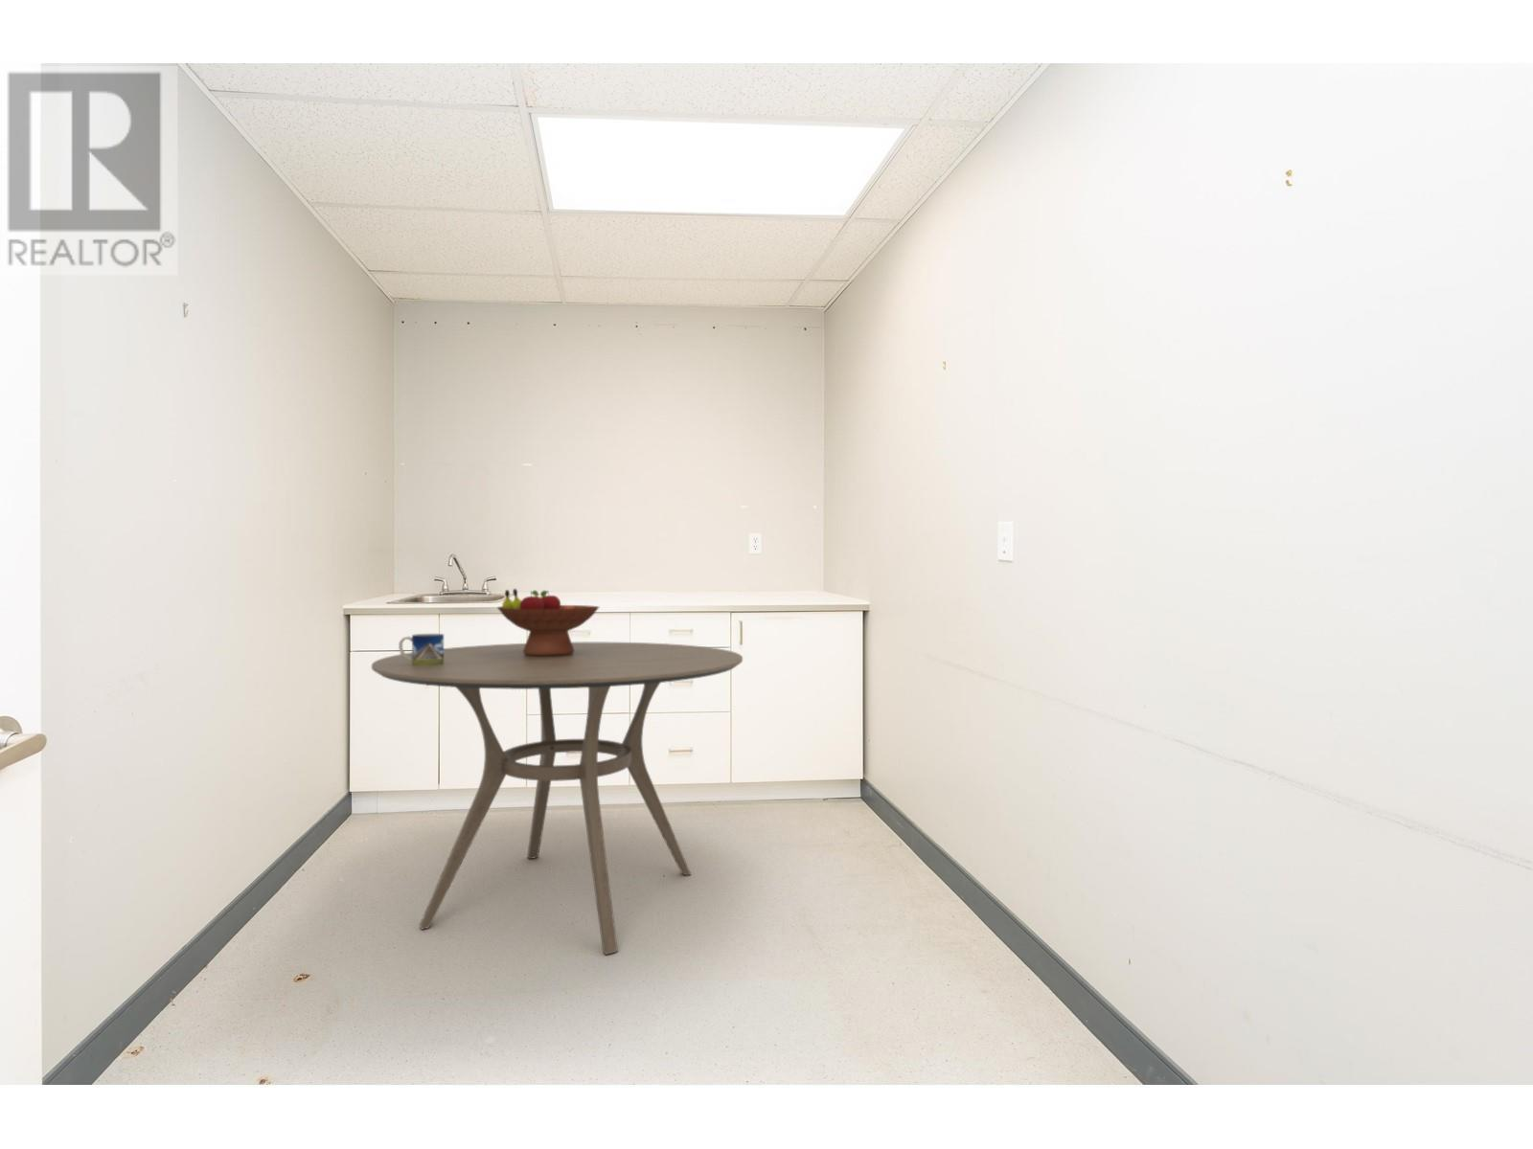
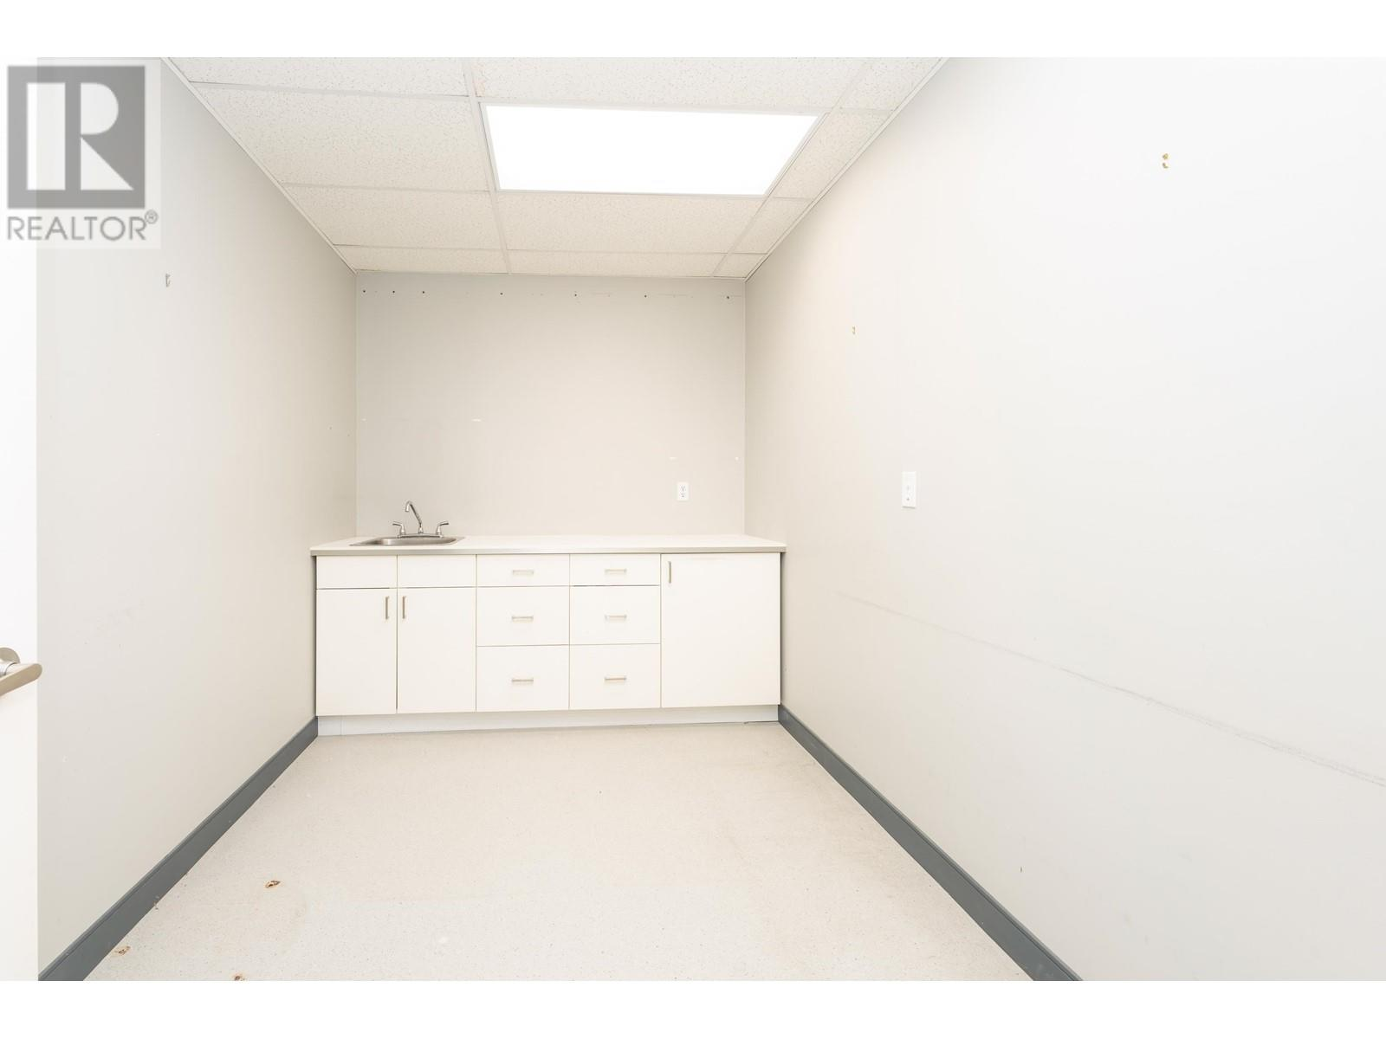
- dining table (566, 776)
- mug (420, 648)
- fruit bowl (549, 620)
